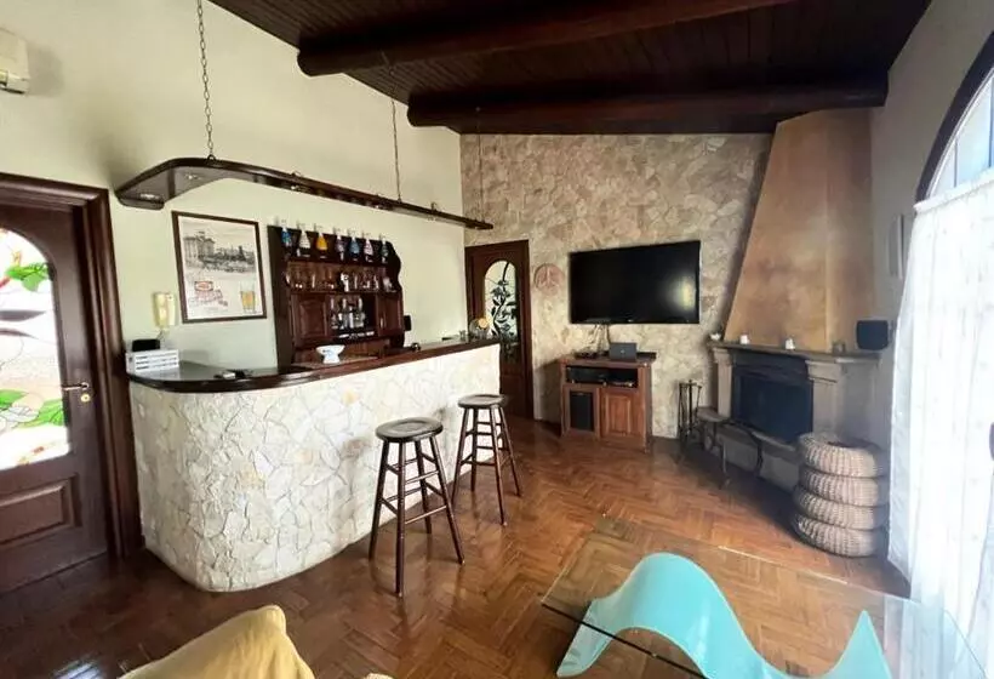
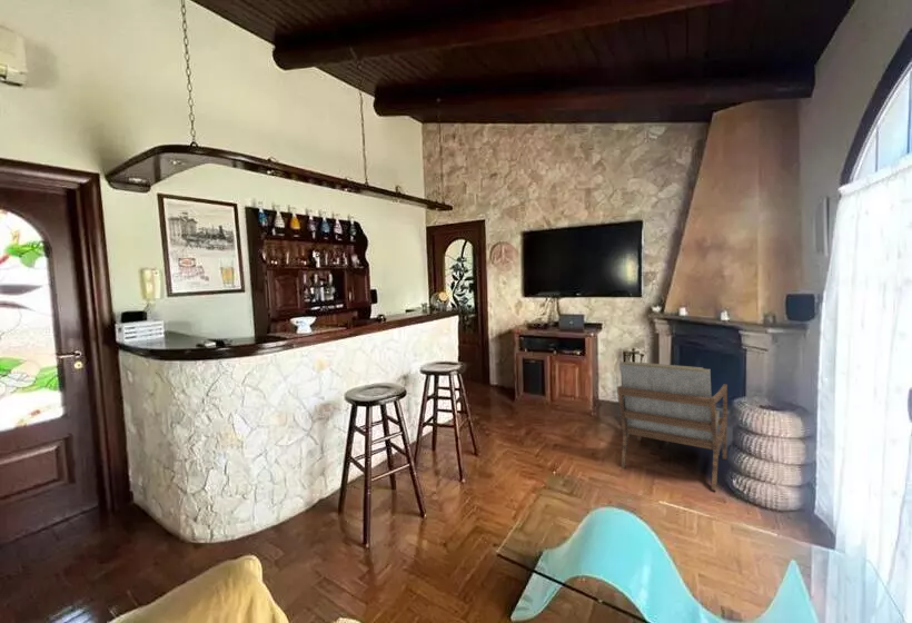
+ armchair (671, 411)
